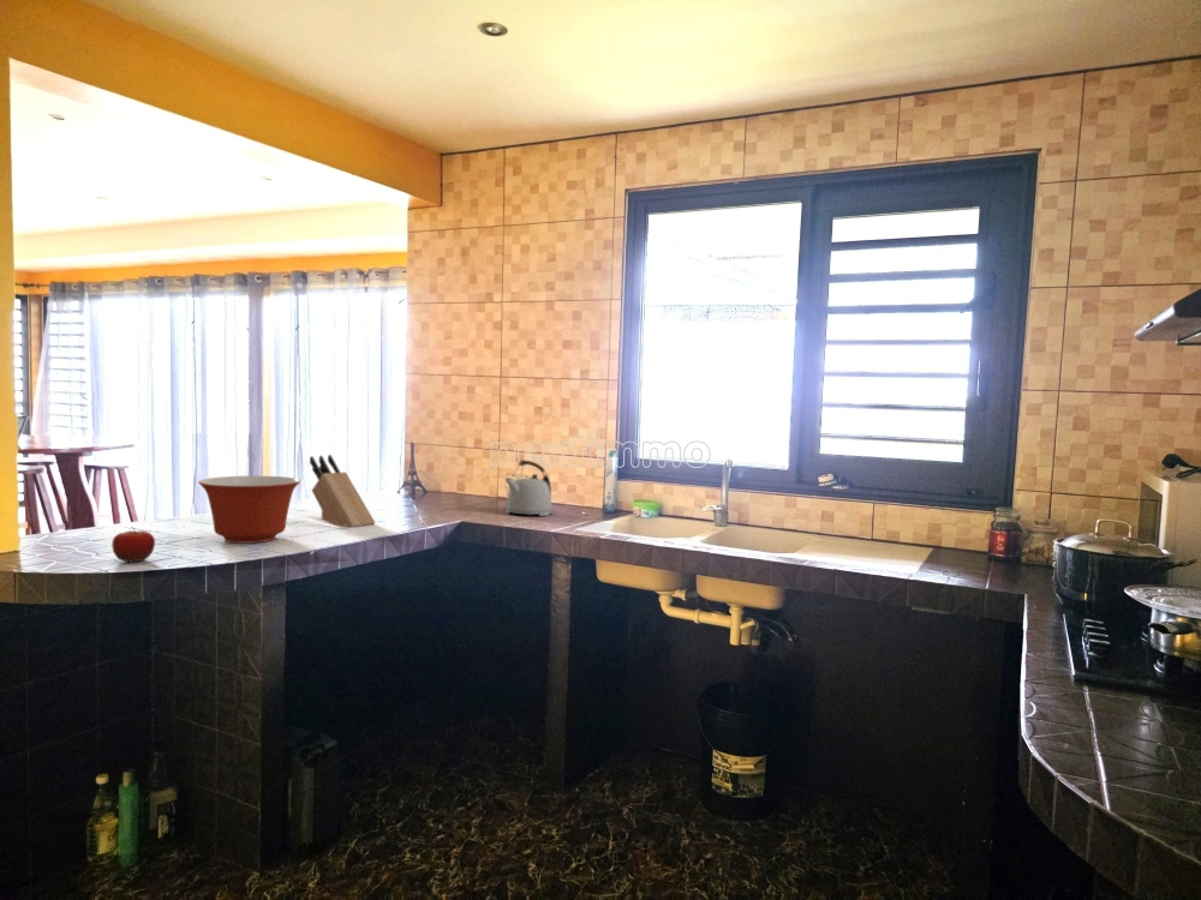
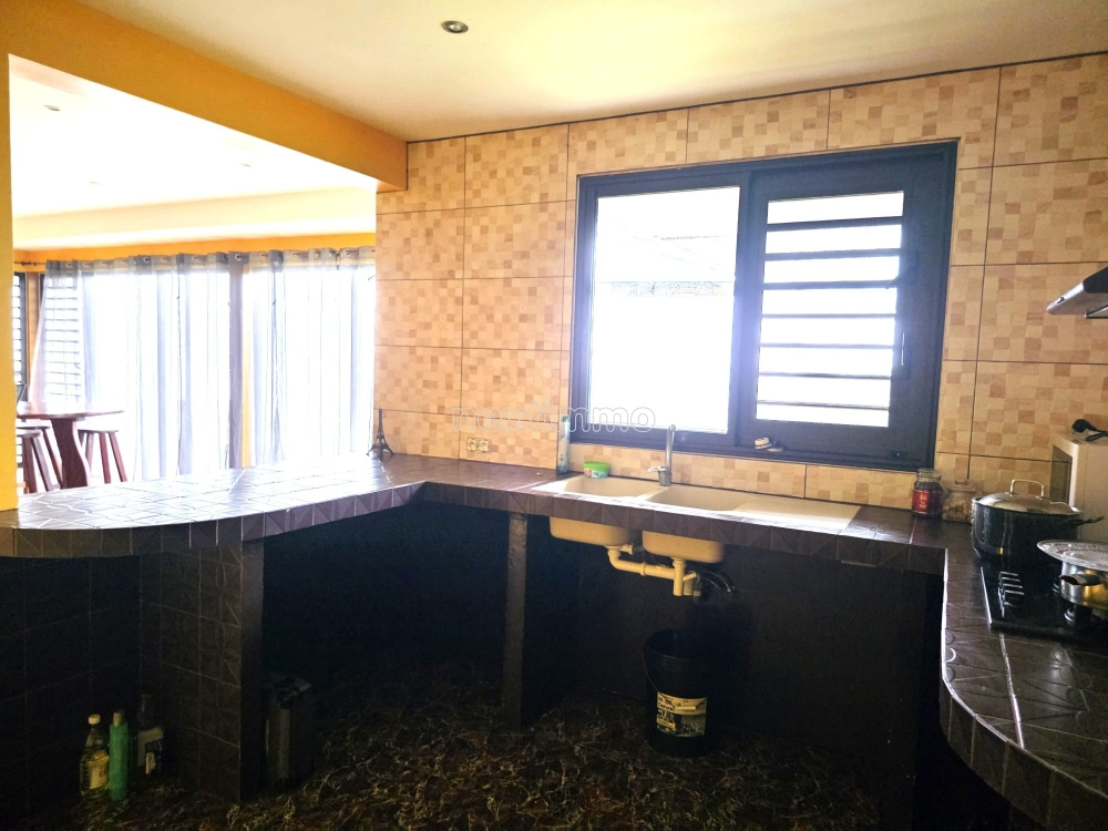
- knife block (339, 490)
- mixing bowl (250, 509)
- kettle (528, 486)
- fruit (133, 542)
